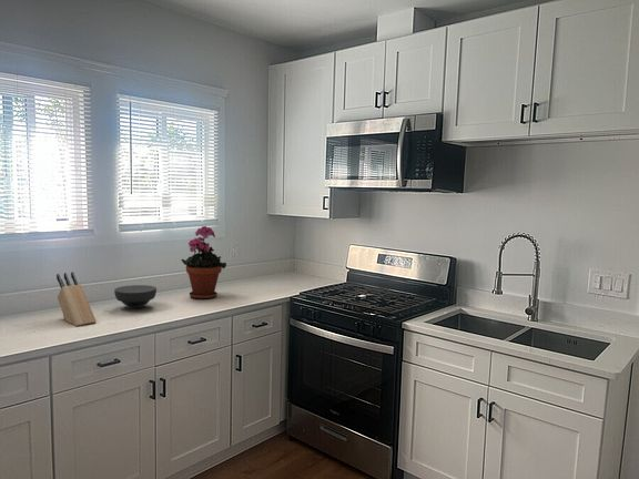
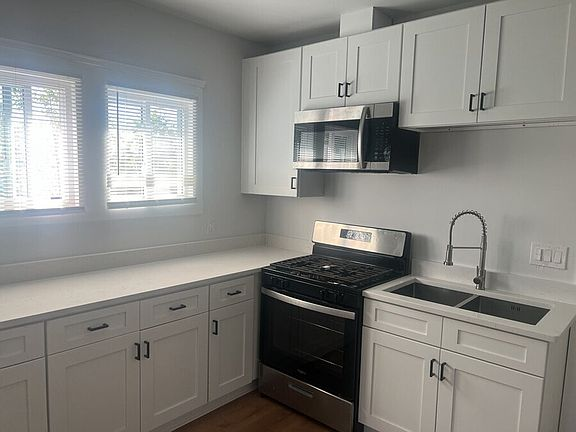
- potted plant (202, 261)
- knife block (74, 297)
- bowl (135, 297)
